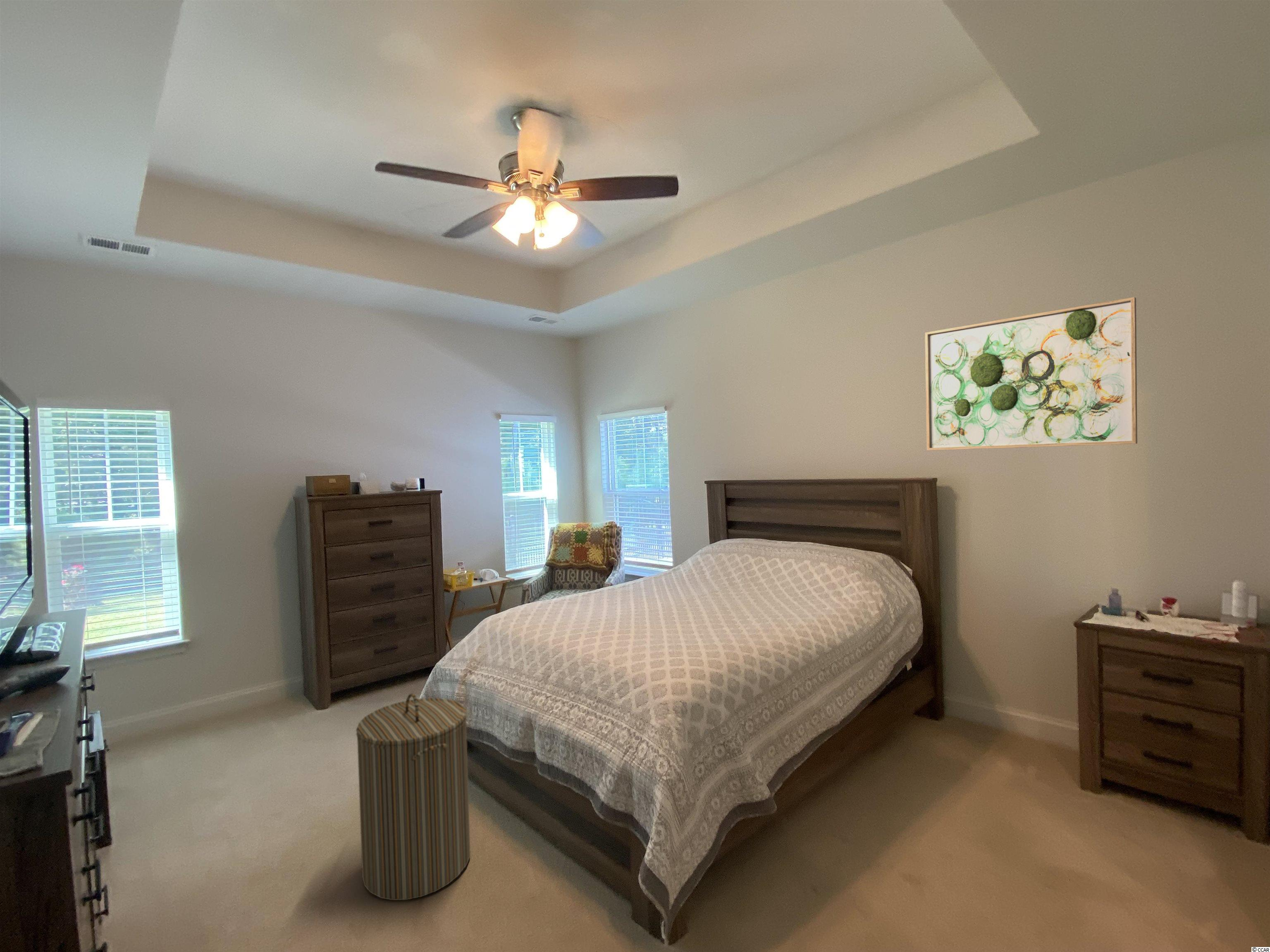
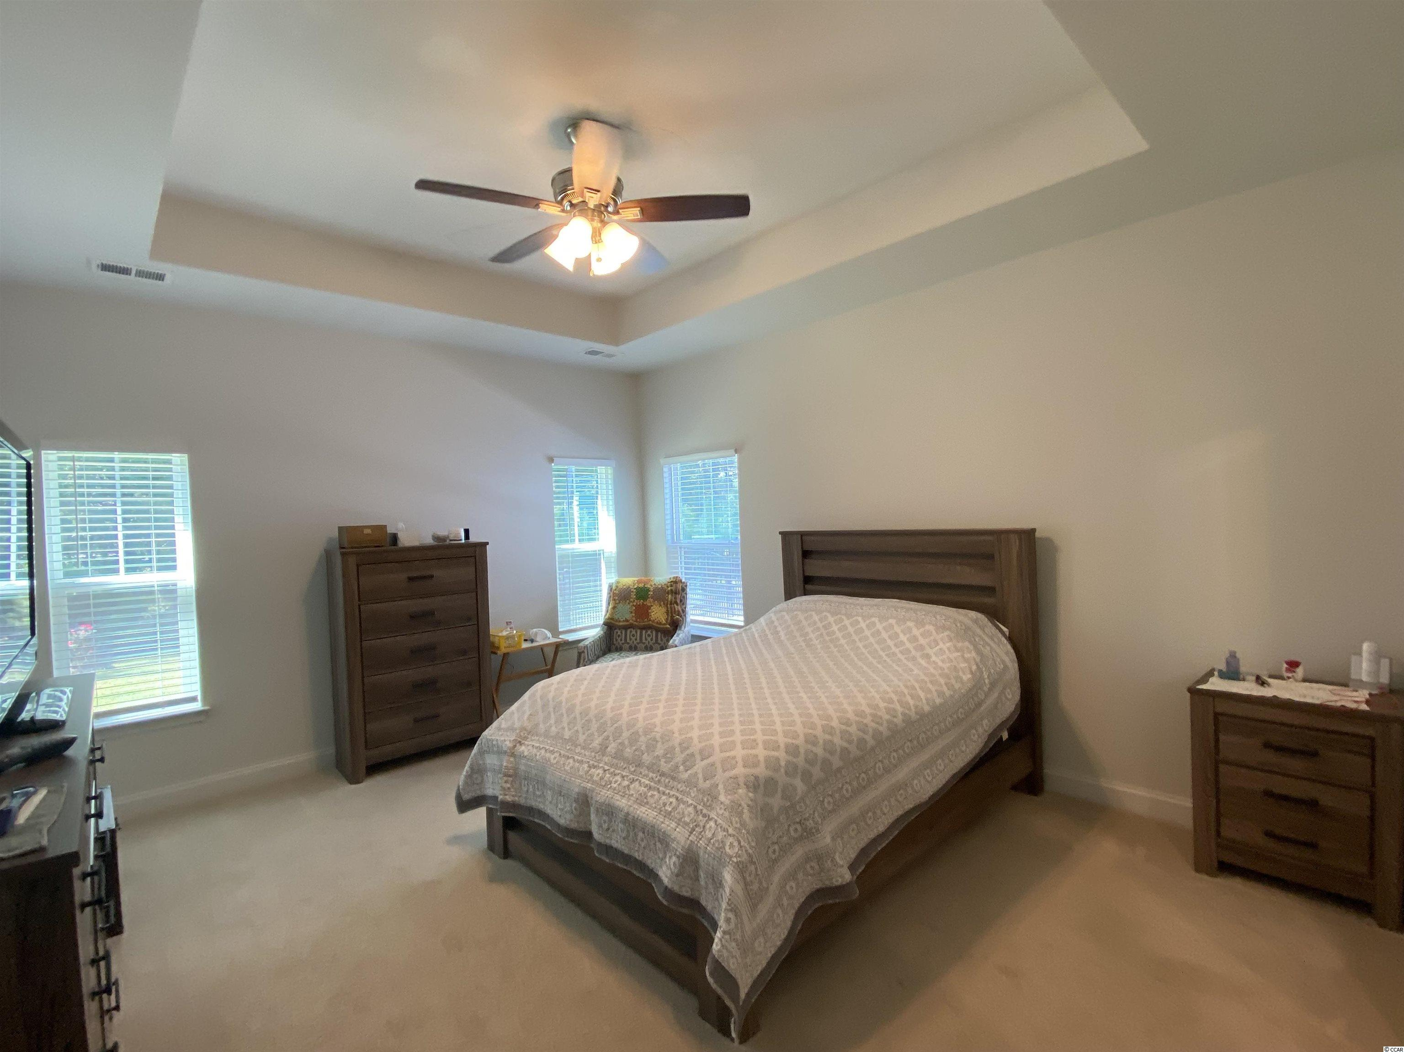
- laundry hamper (415, 779)
- wall art (1019, 382)
